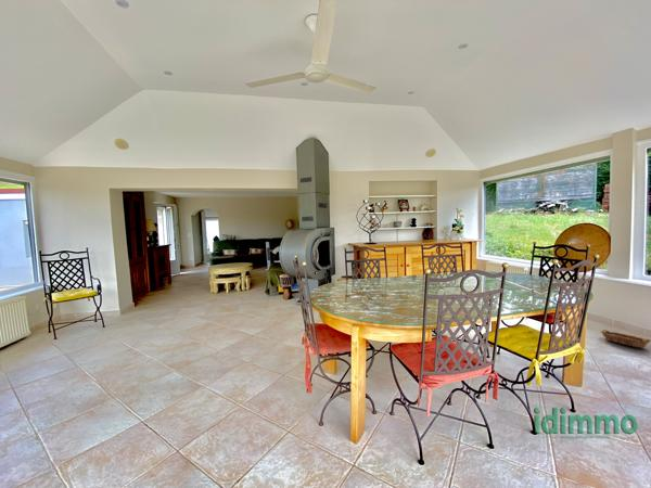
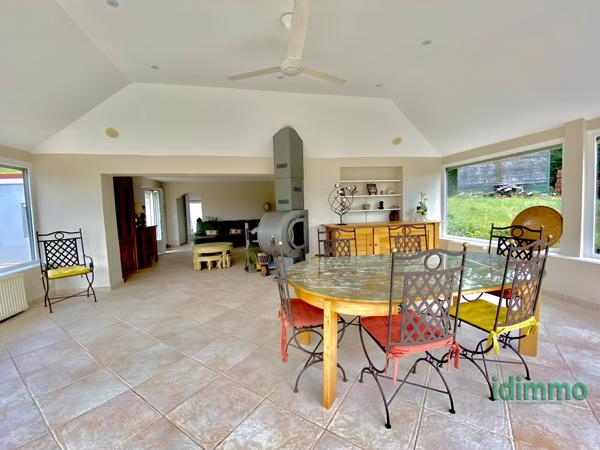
- basket (624, 336)
